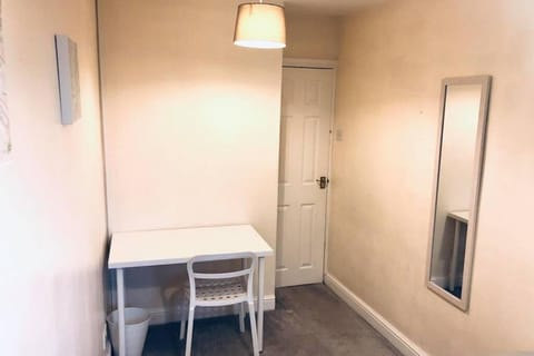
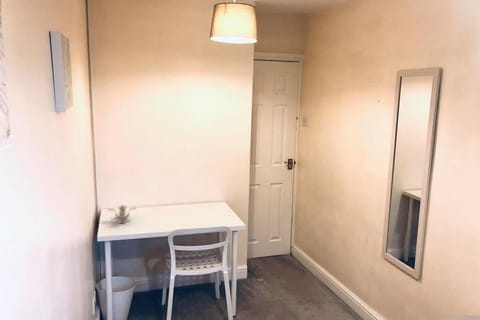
+ flower (122, 213)
